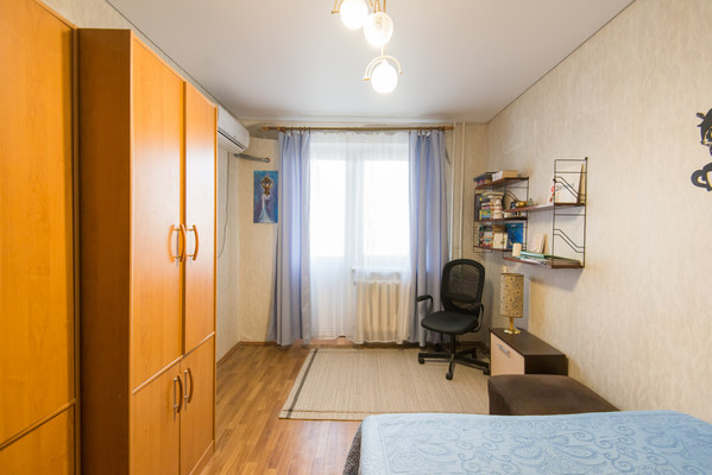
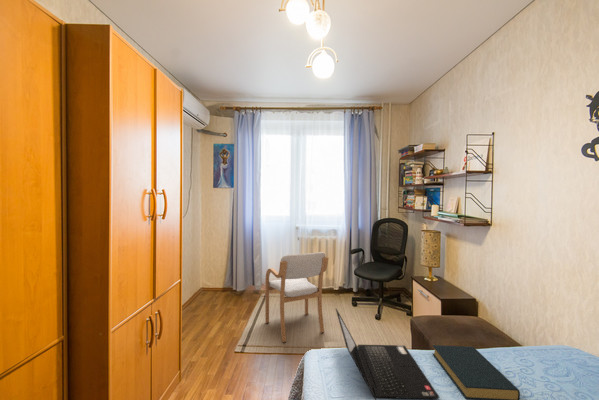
+ laptop computer (379, 347)
+ hardback book (470, 369)
+ armchair (293, 286)
